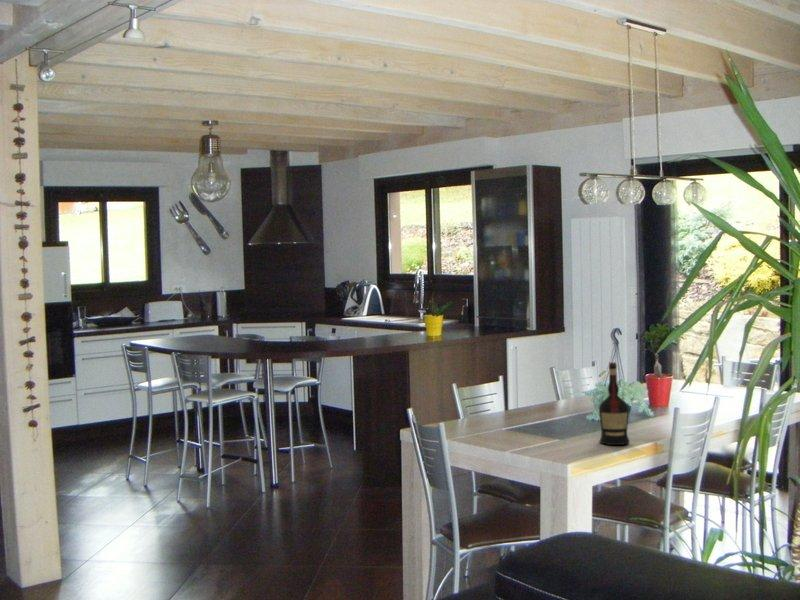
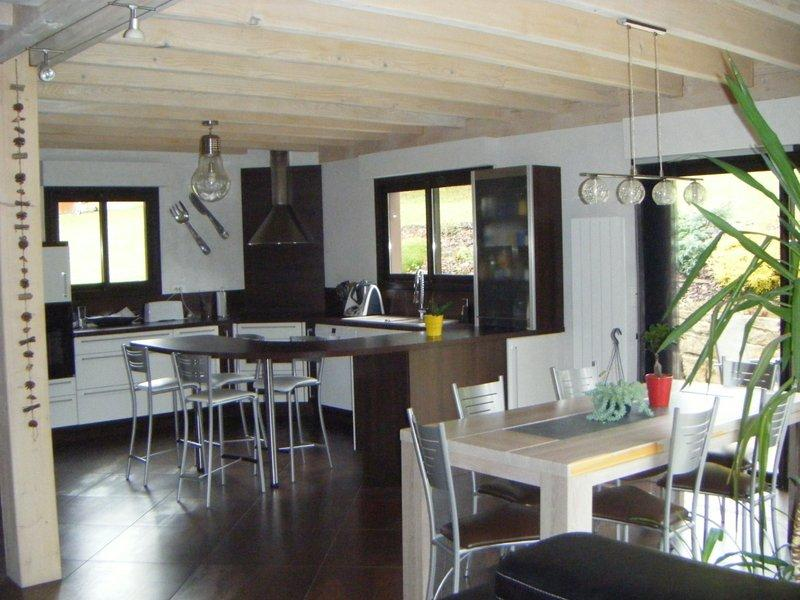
- liquor (613, 402)
